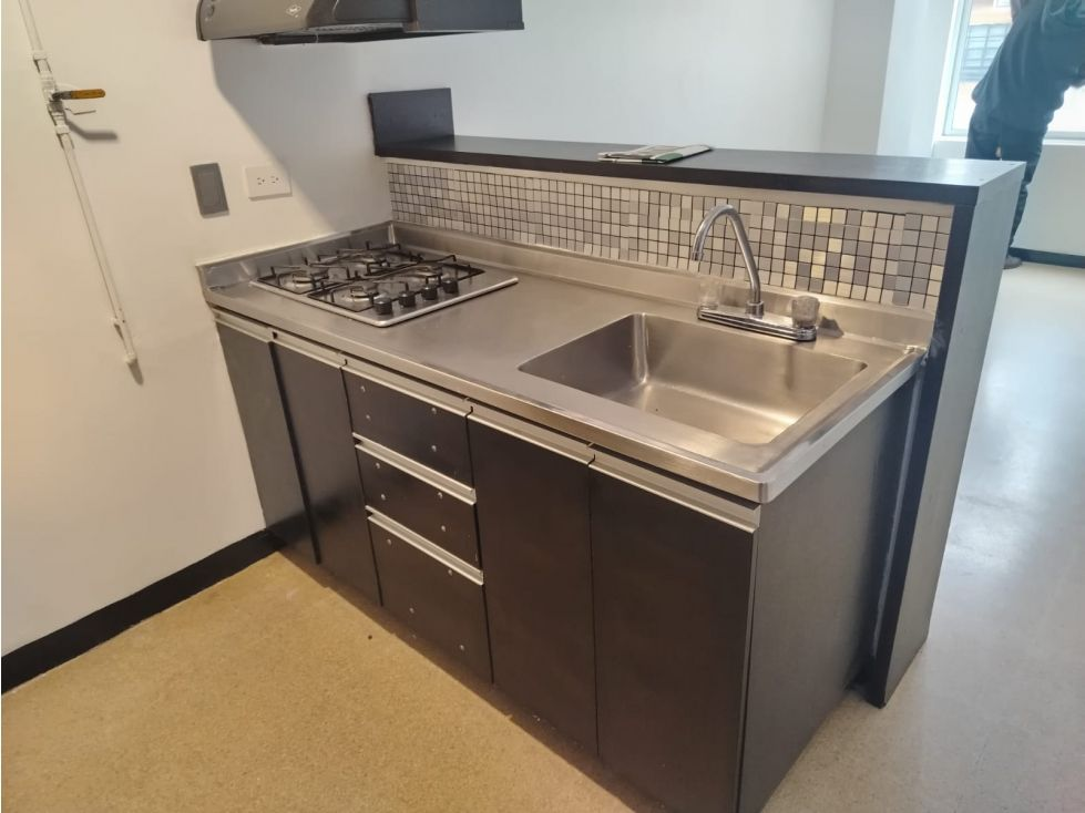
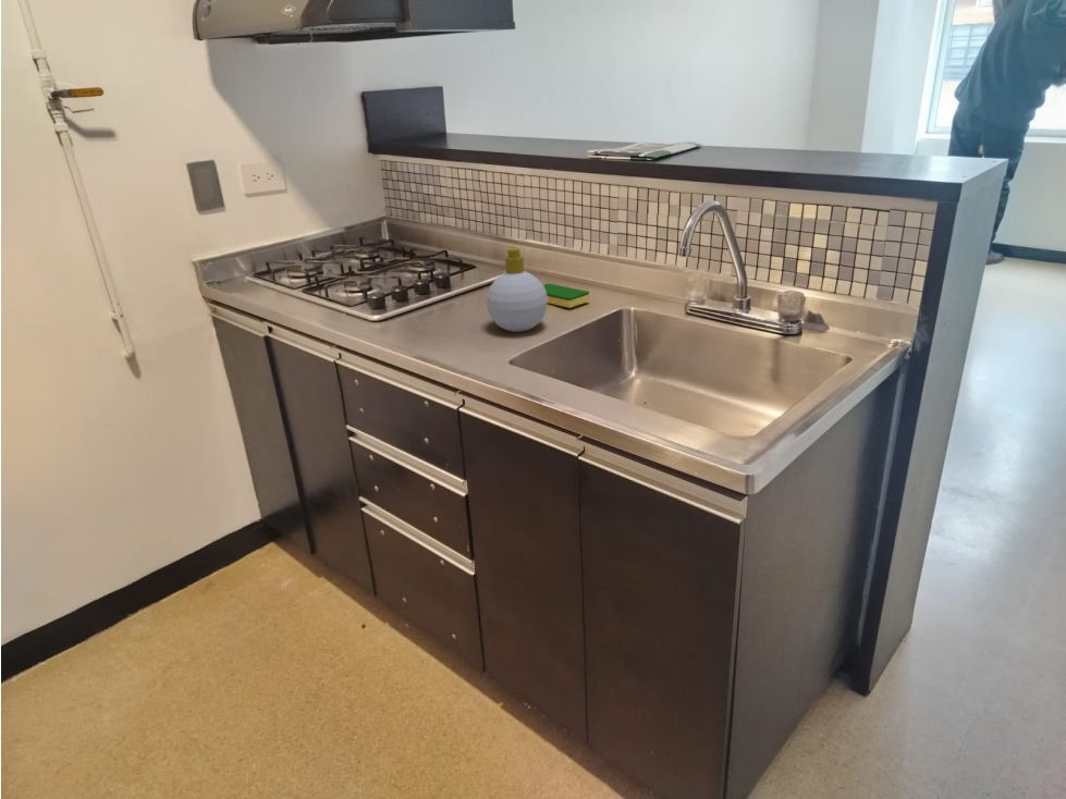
+ soap bottle (516, 288)
+ dish sponge (559, 295)
